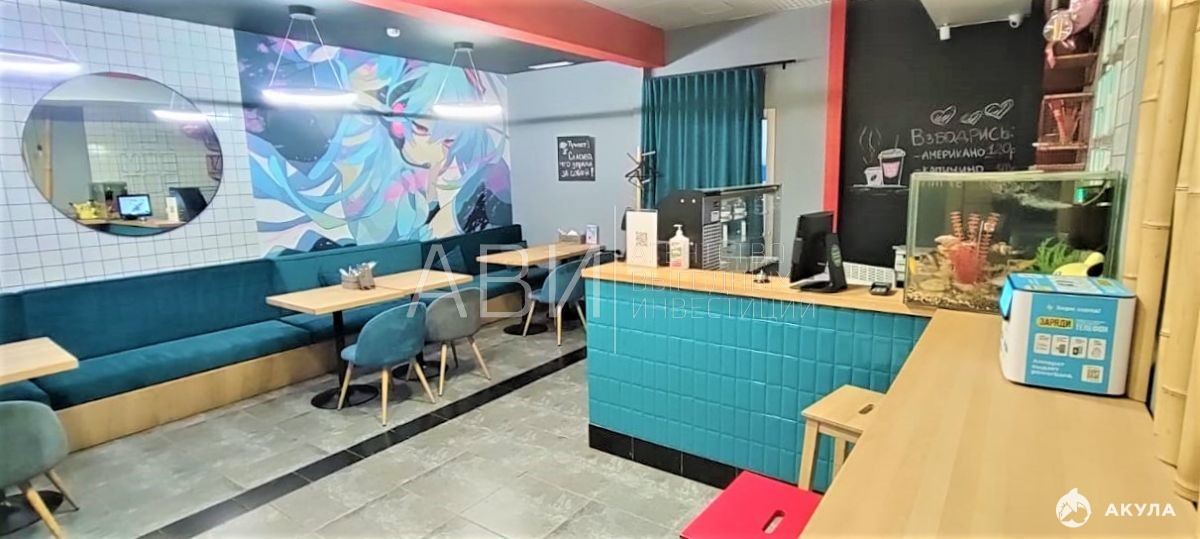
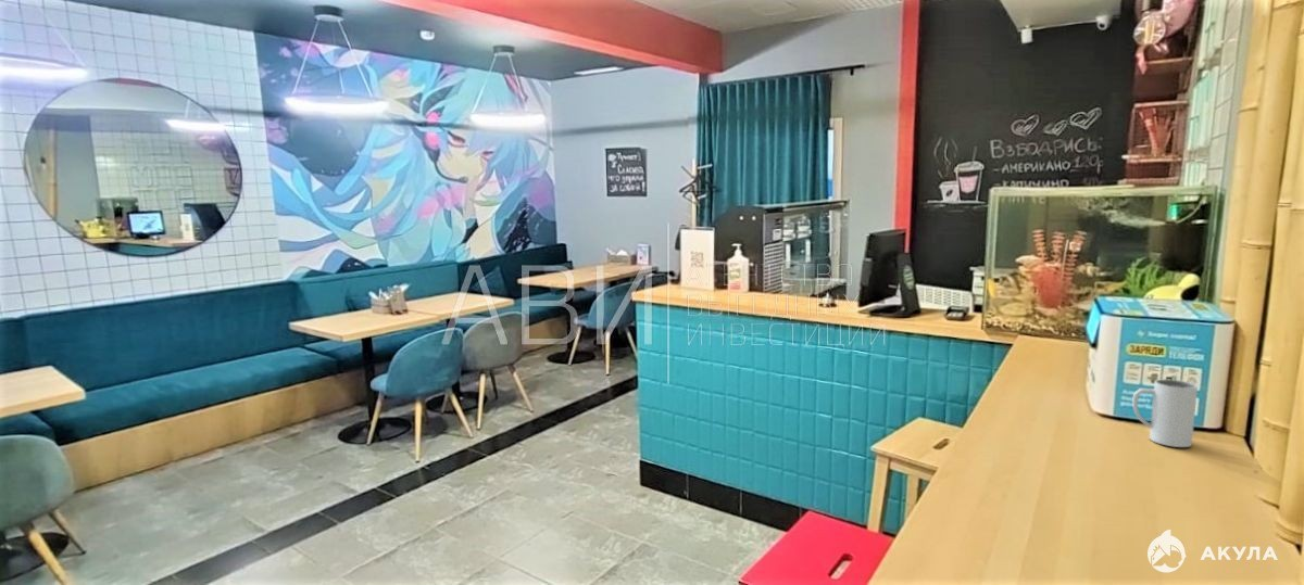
+ mug (1163, 411)
